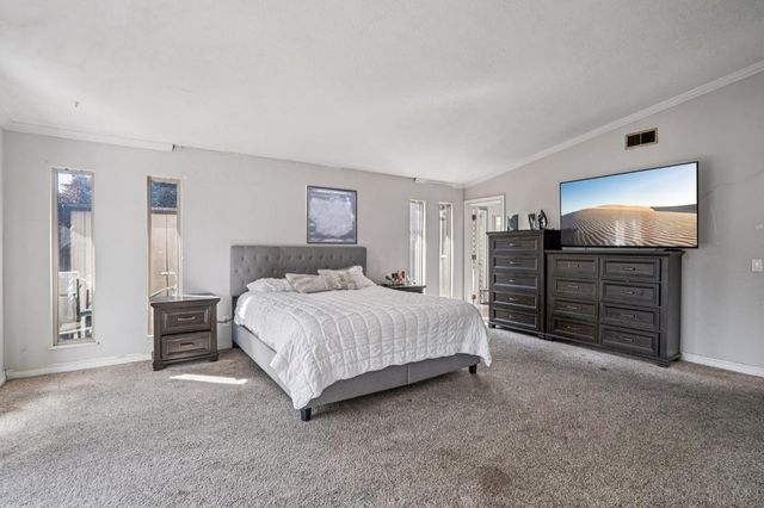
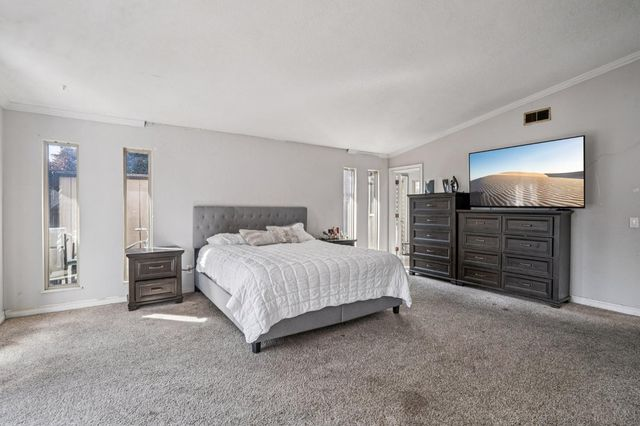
- wall art (332, 216)
